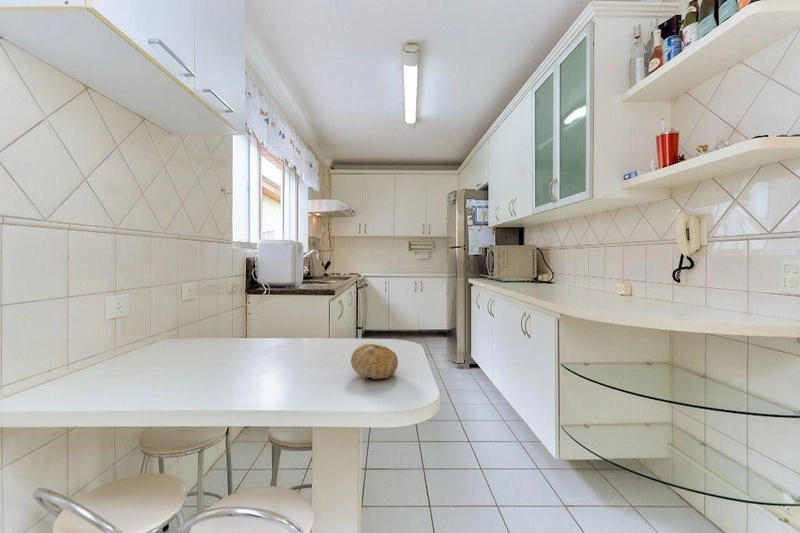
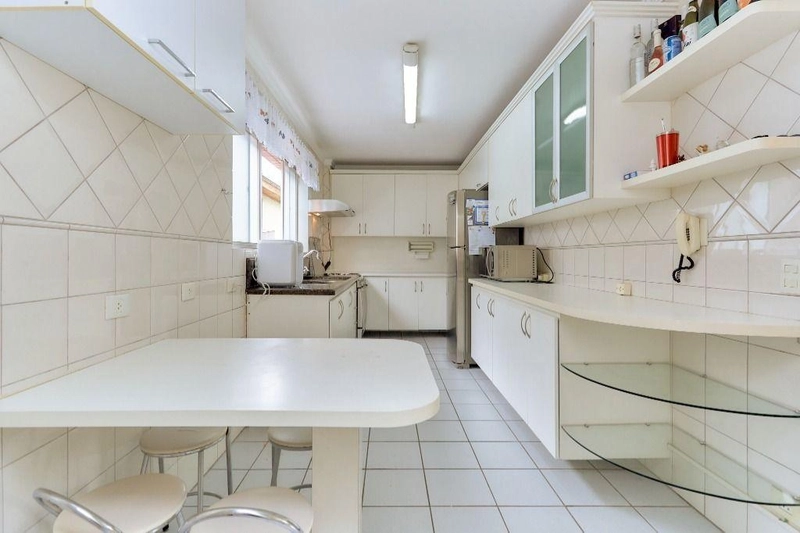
- fruit (374, 360)
